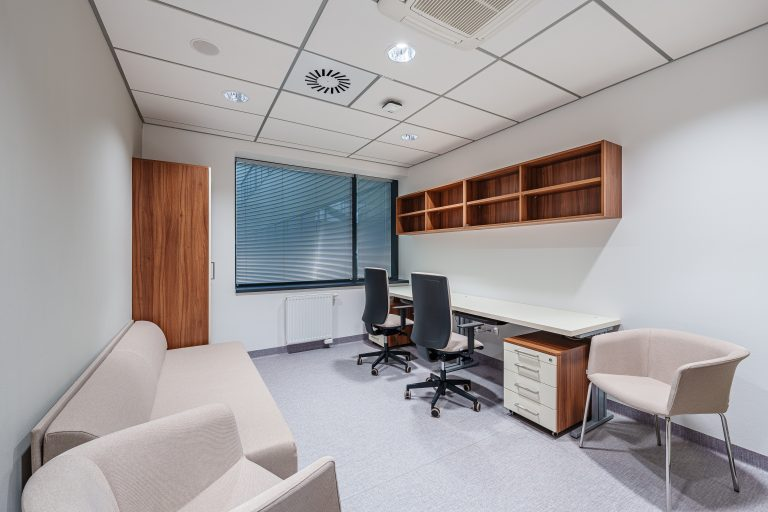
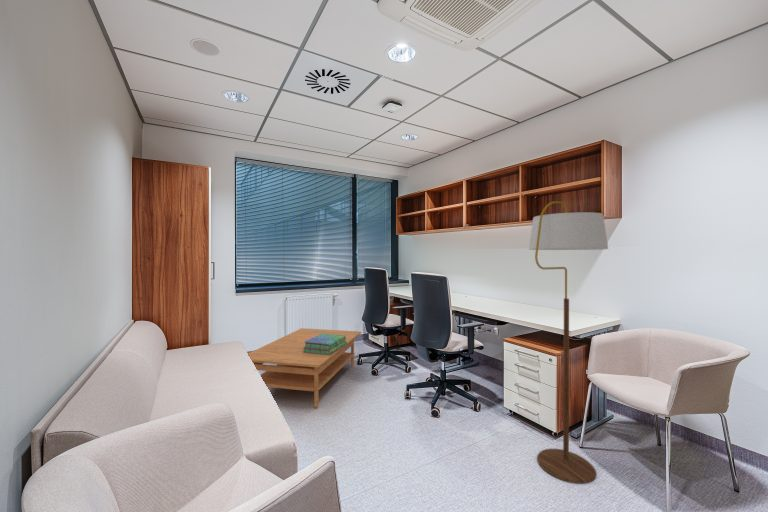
+ coffee table (308, 362)
+ stack of books (325, 343)
+ floor lamp (564, 334)
